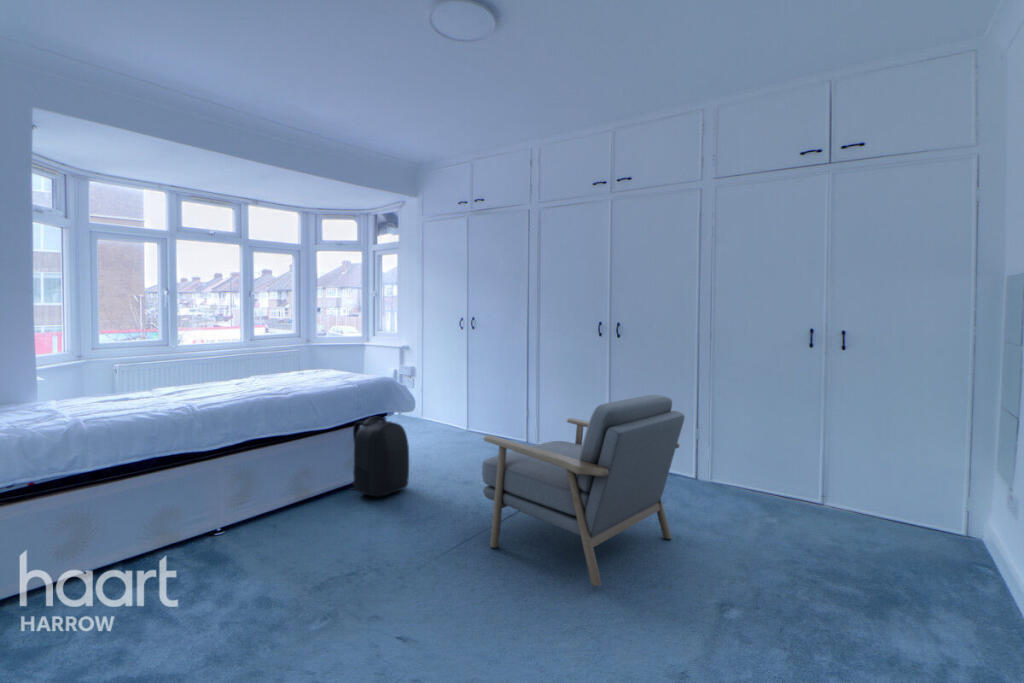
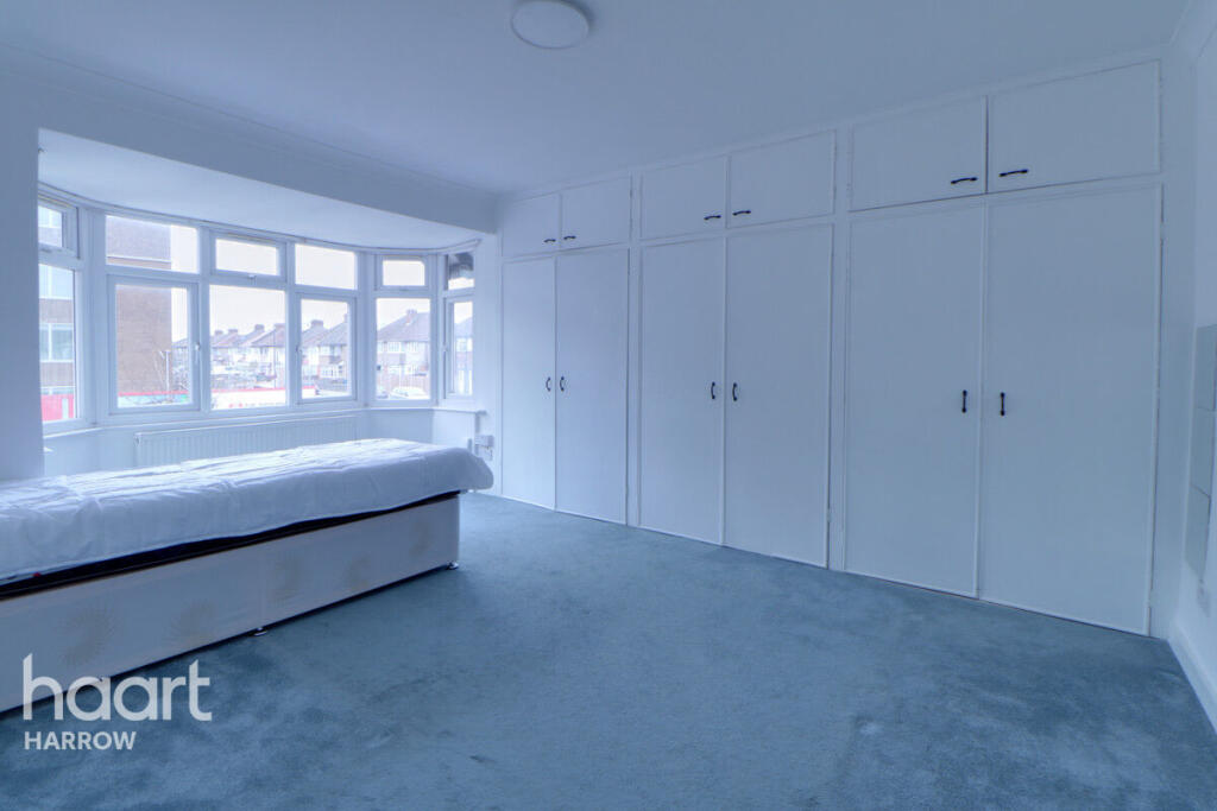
- armchair (579, 467)
- backpack (378, 454)
